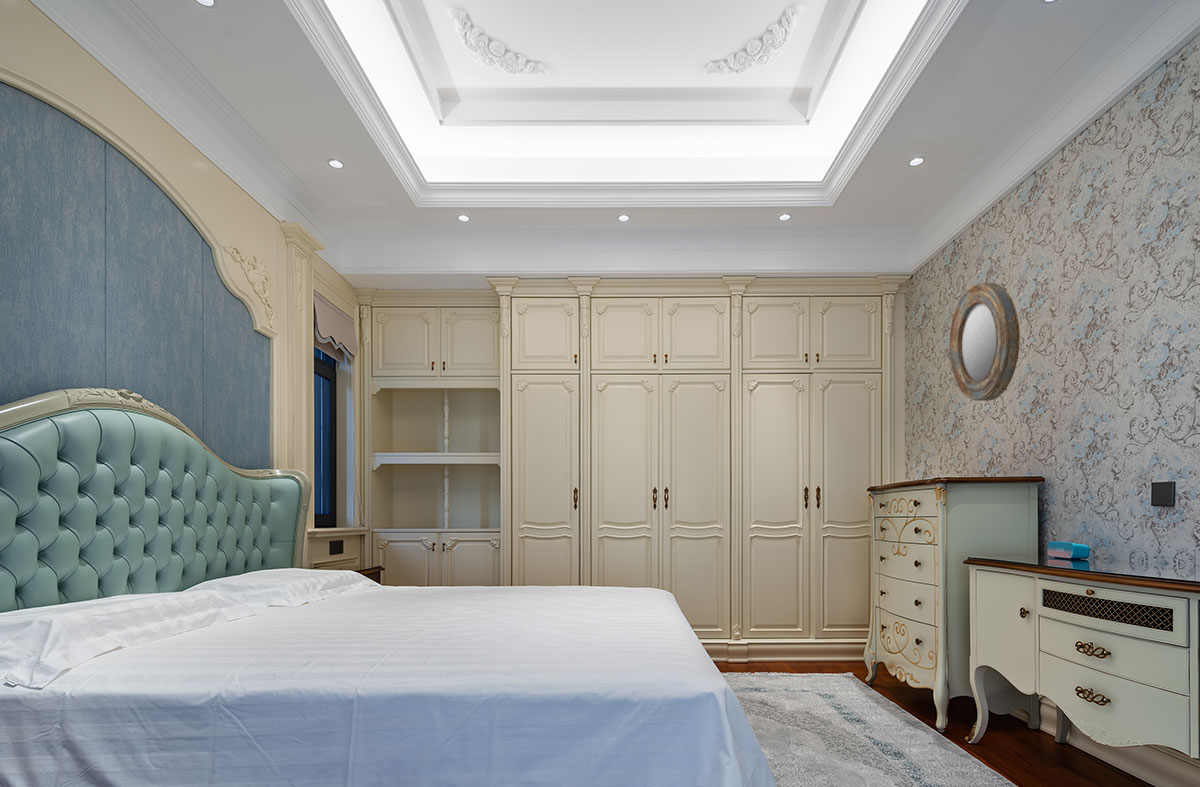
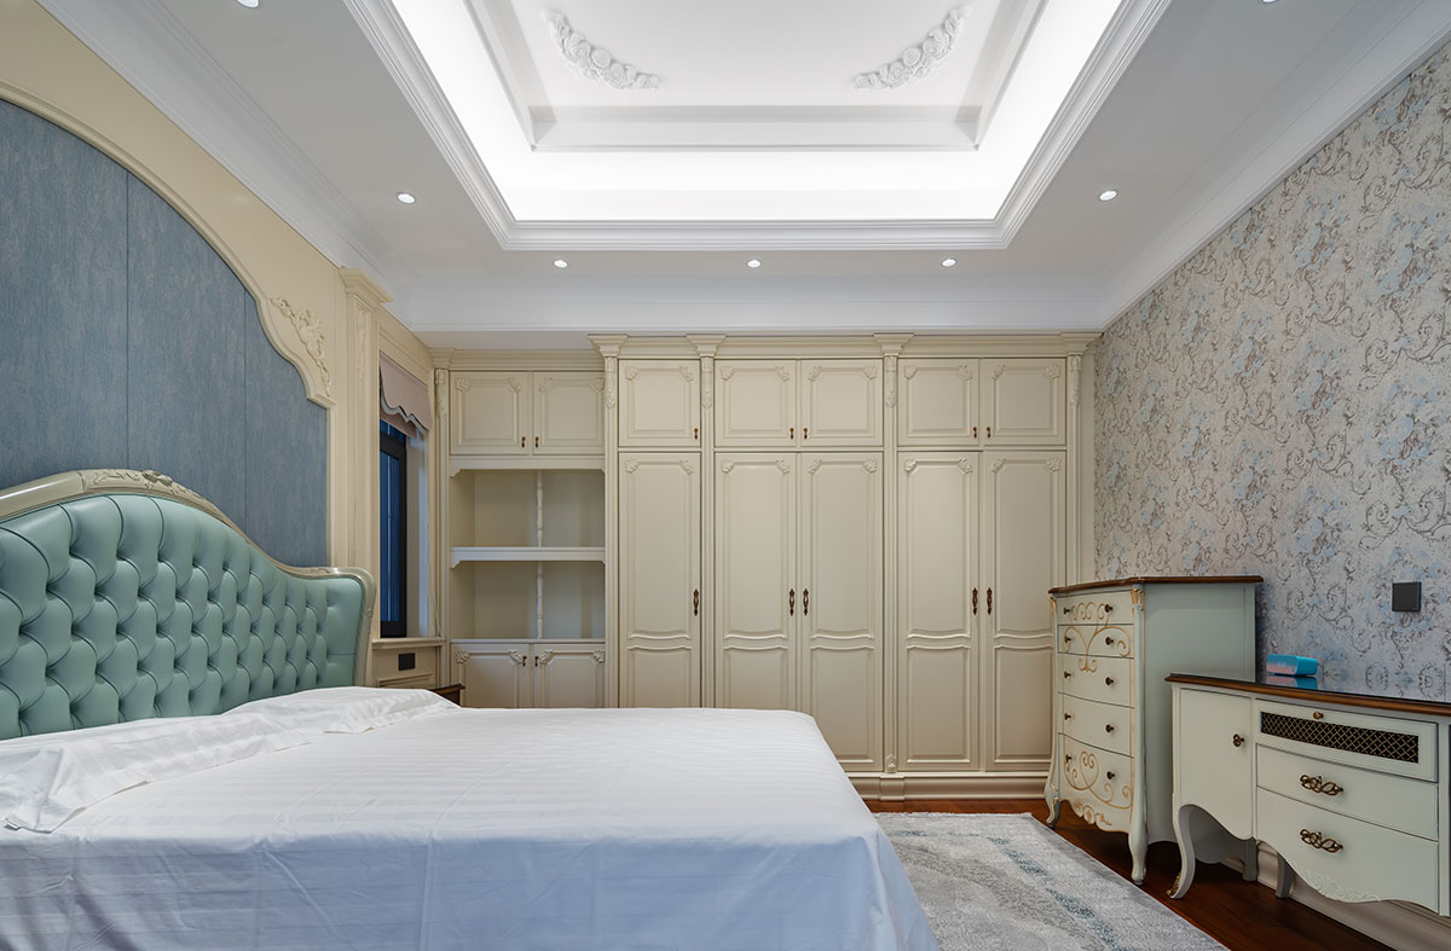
- home mirror (981, 342)
